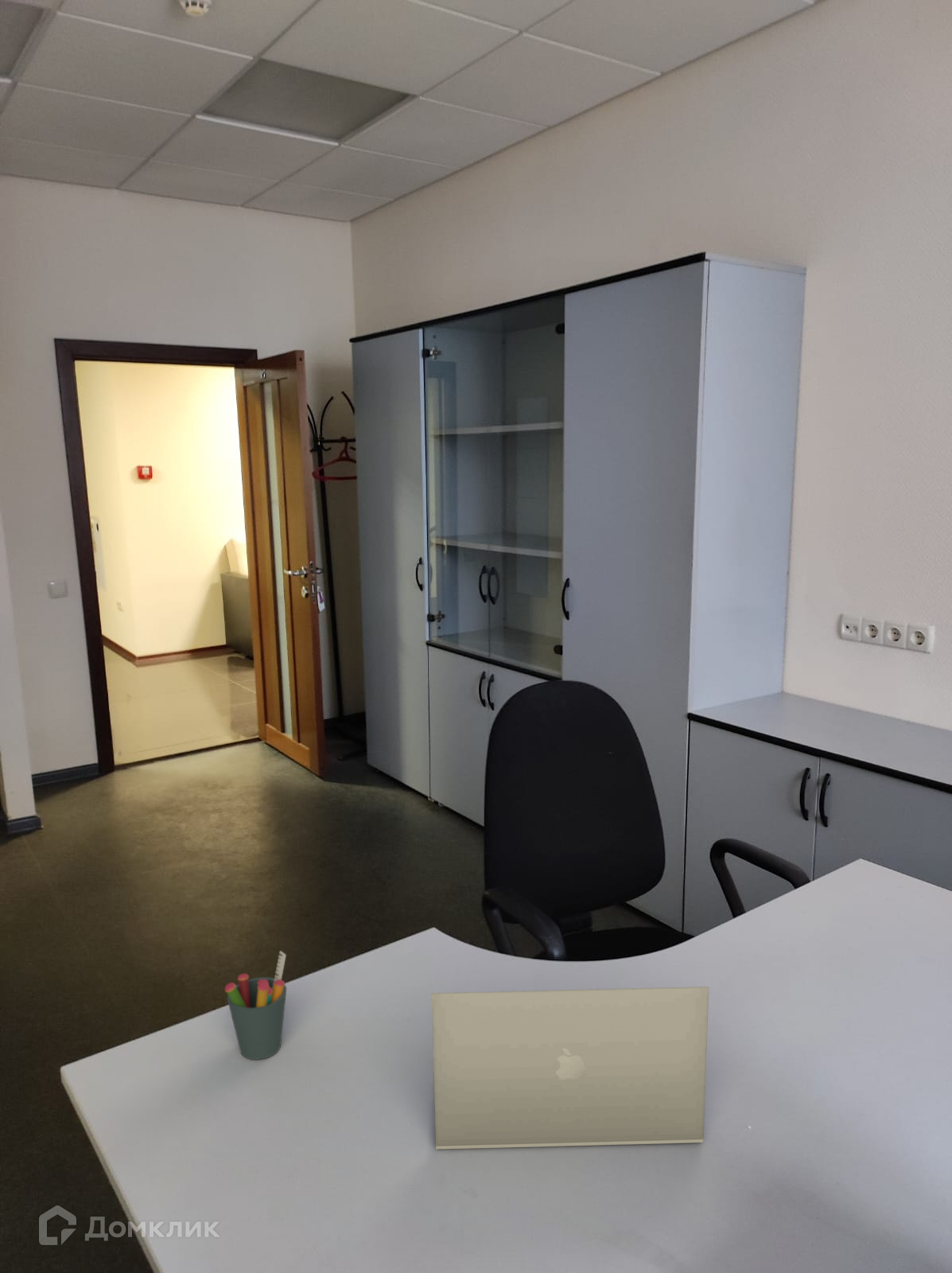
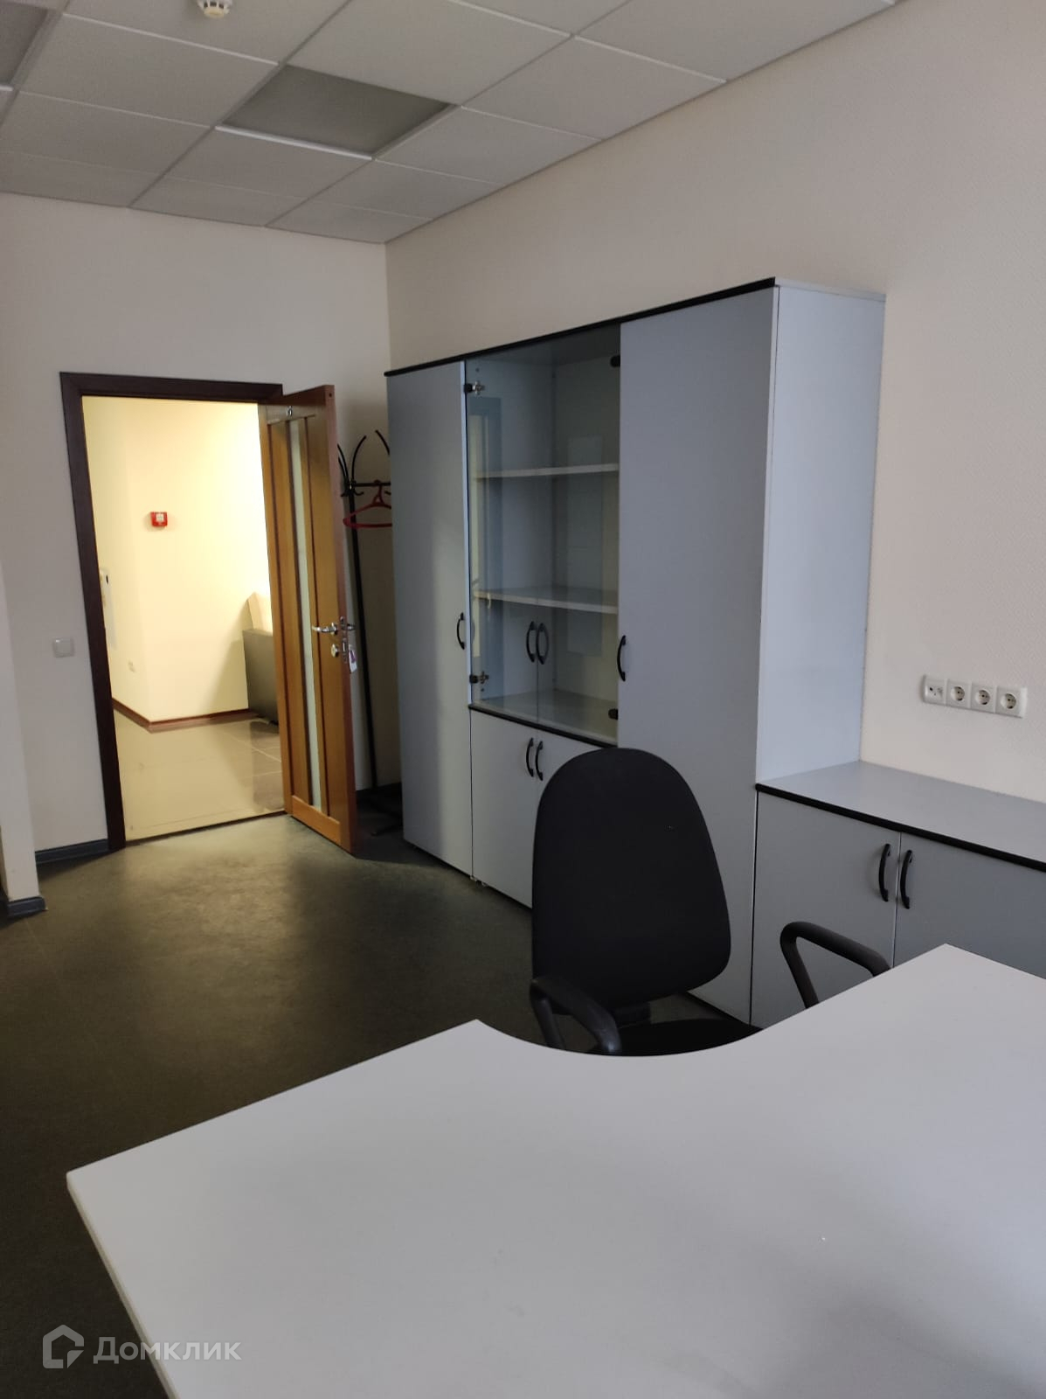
- pen holder (258, 1006)
- laptop (560, 1015)
